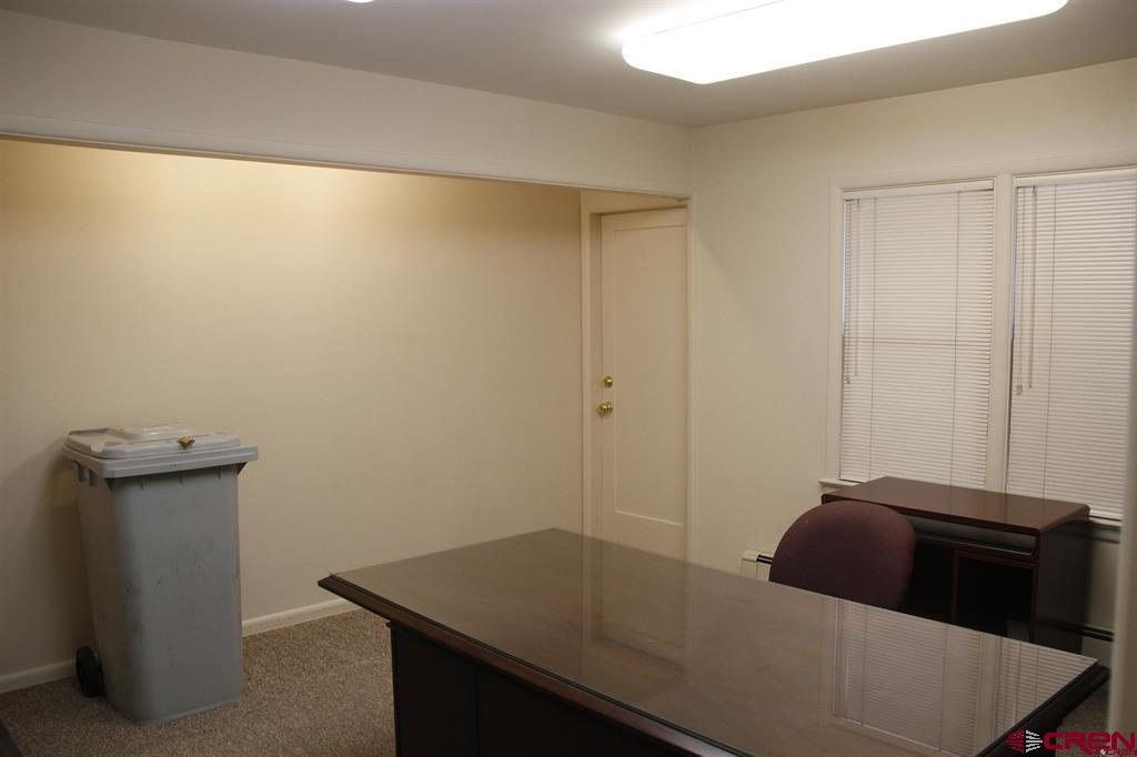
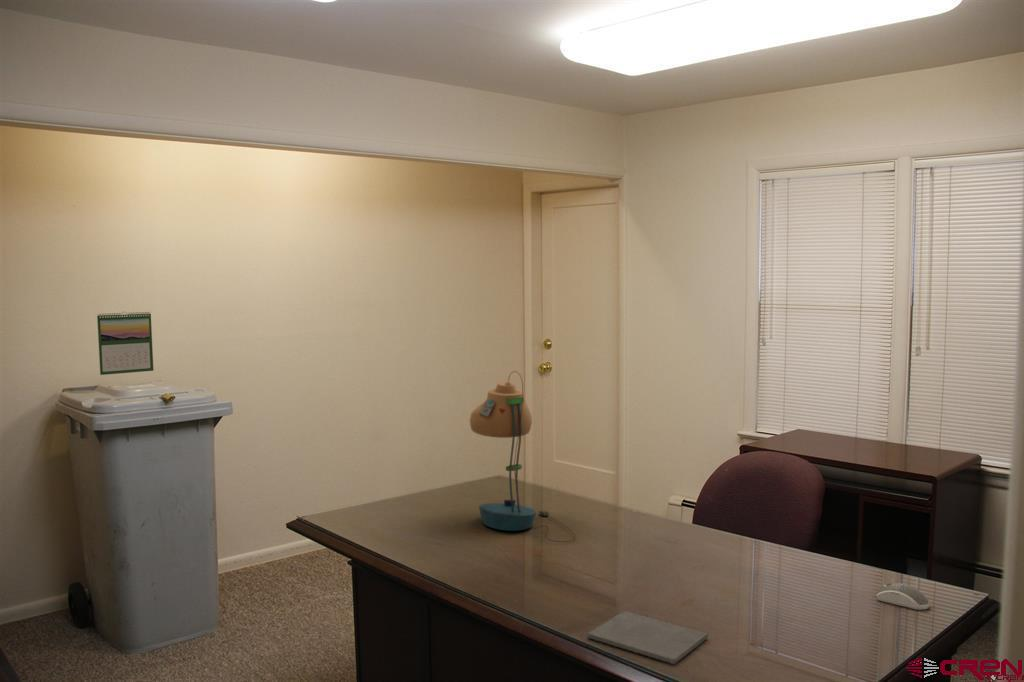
+ desk lamp (519, 448)
+ computer mouse (902, 593)
+ notepad (647, 635)
+ calendar (125, 342)
